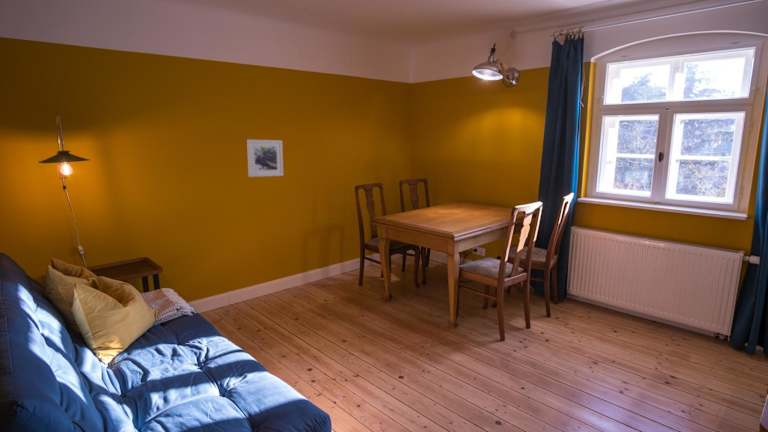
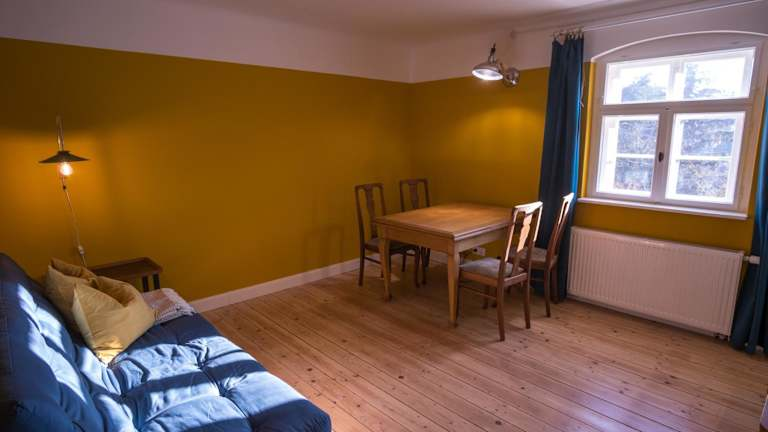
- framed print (265, 158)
